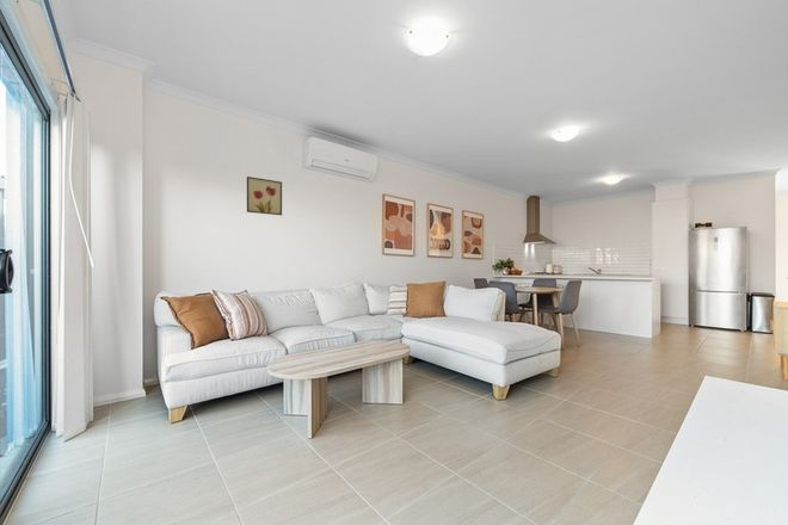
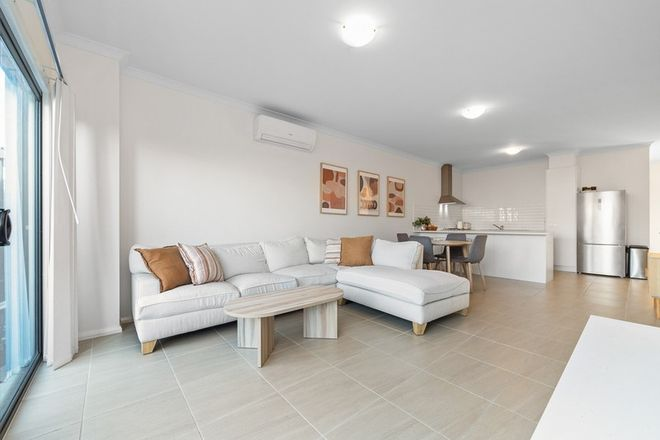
- wall art (264, 196)
